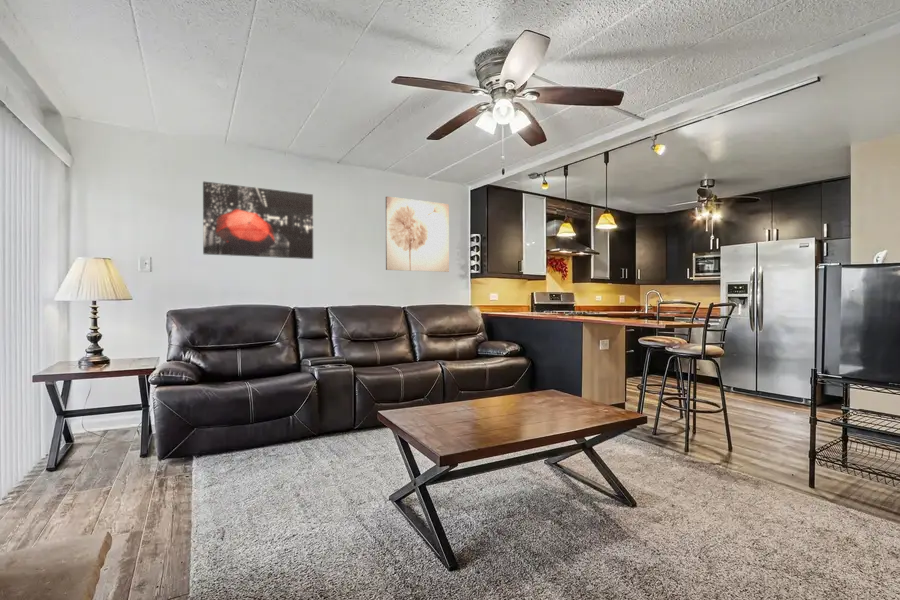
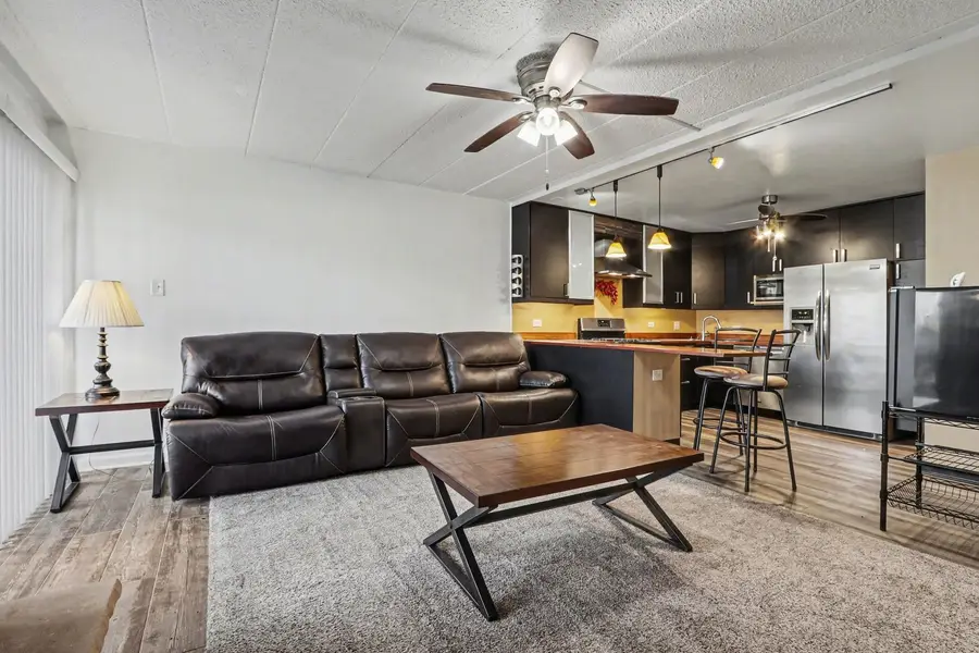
- wall art (261, 222)
- wall art (418, 235)
